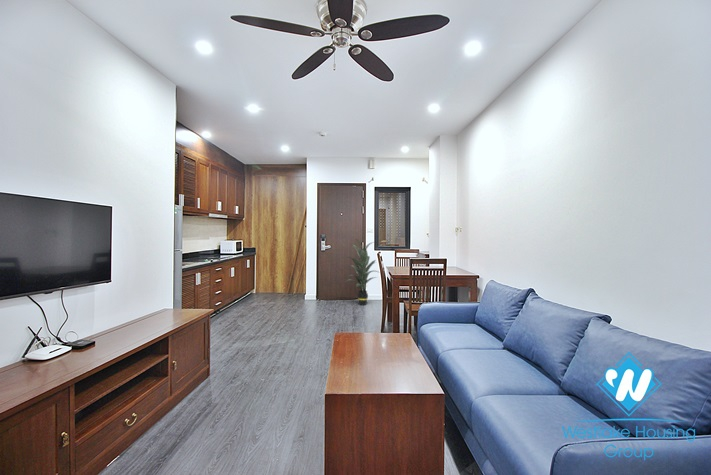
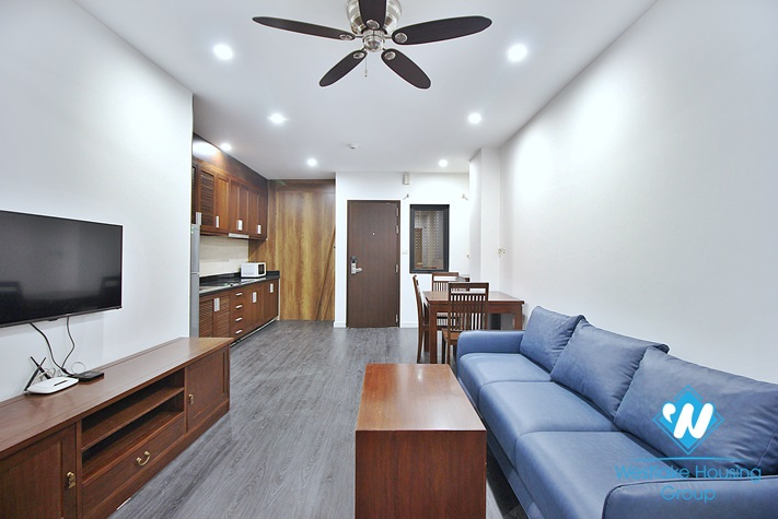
- indoor plant (360, 271)
